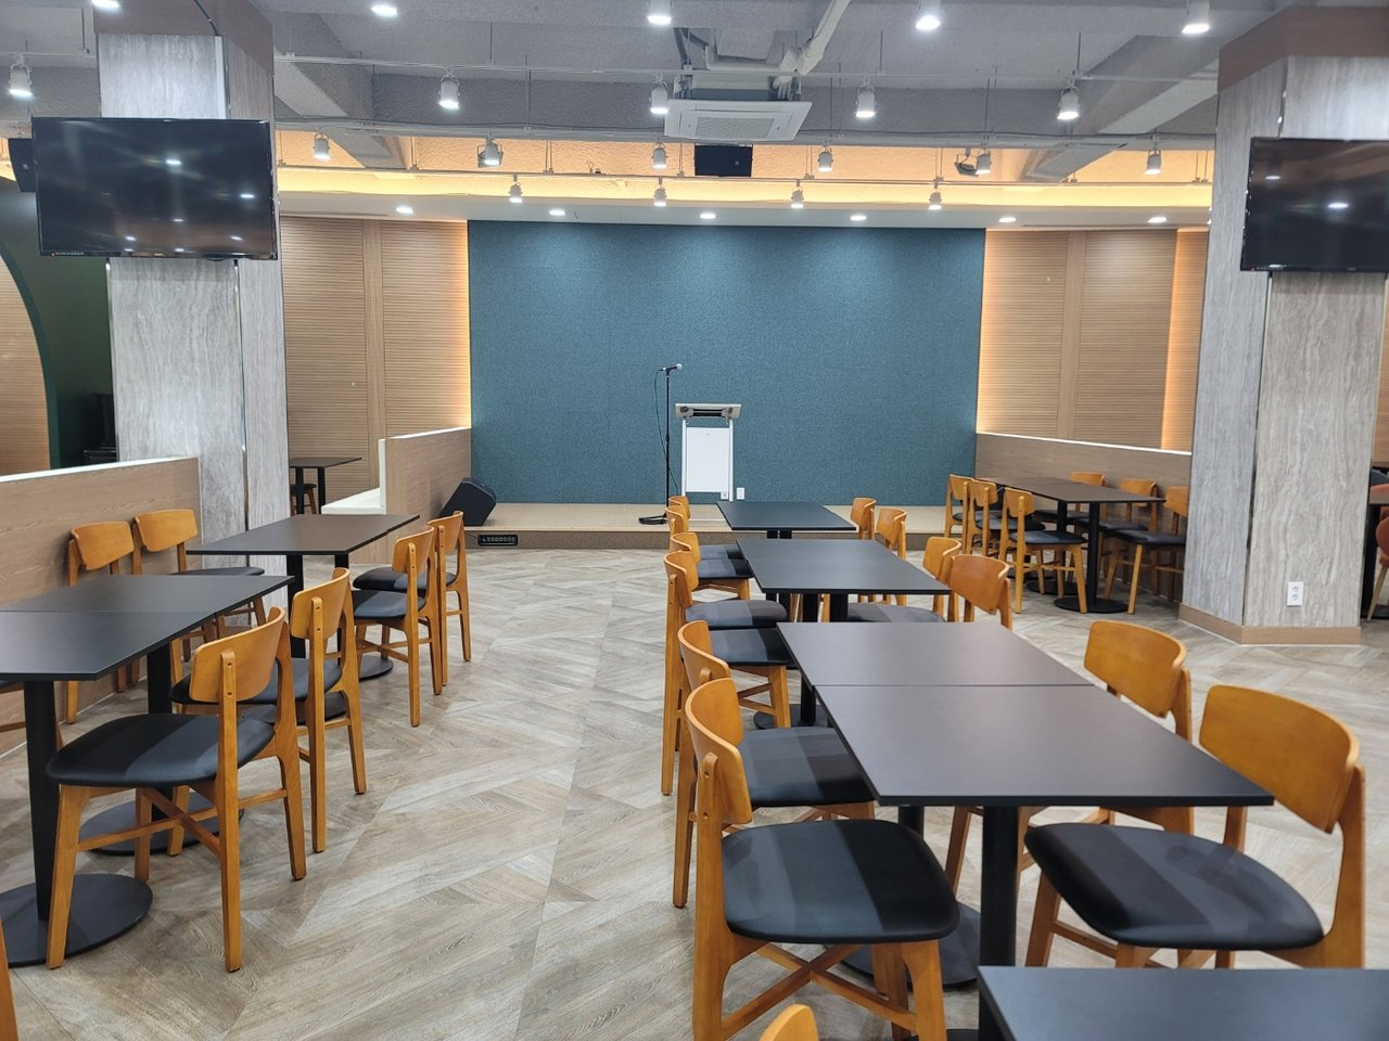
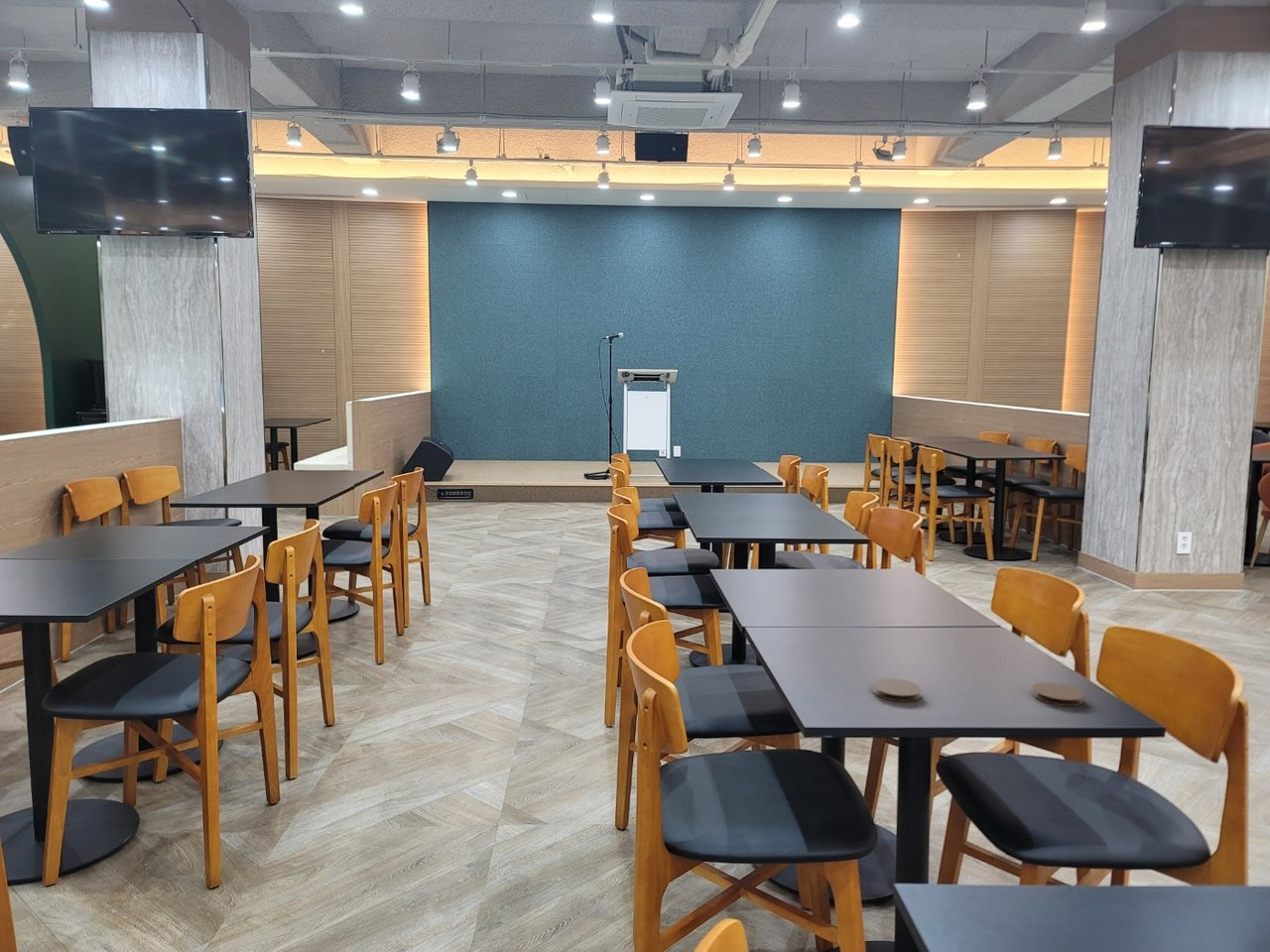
+ coaster (1057, 693)
+ coaster (896, 689)
